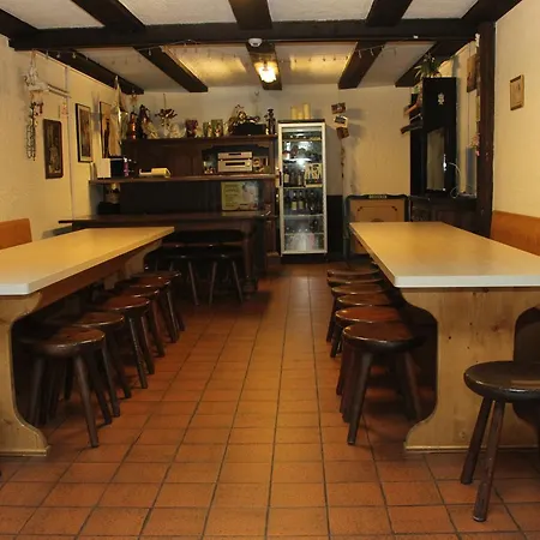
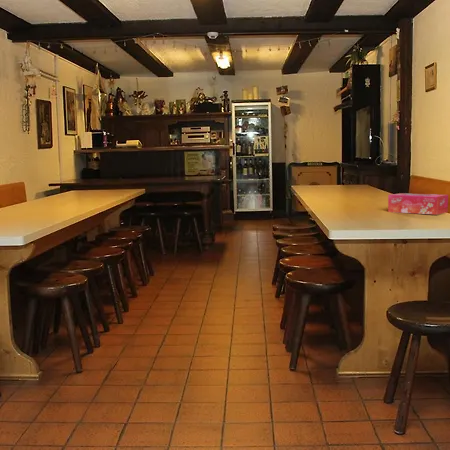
+ tissue box (417, 203)
